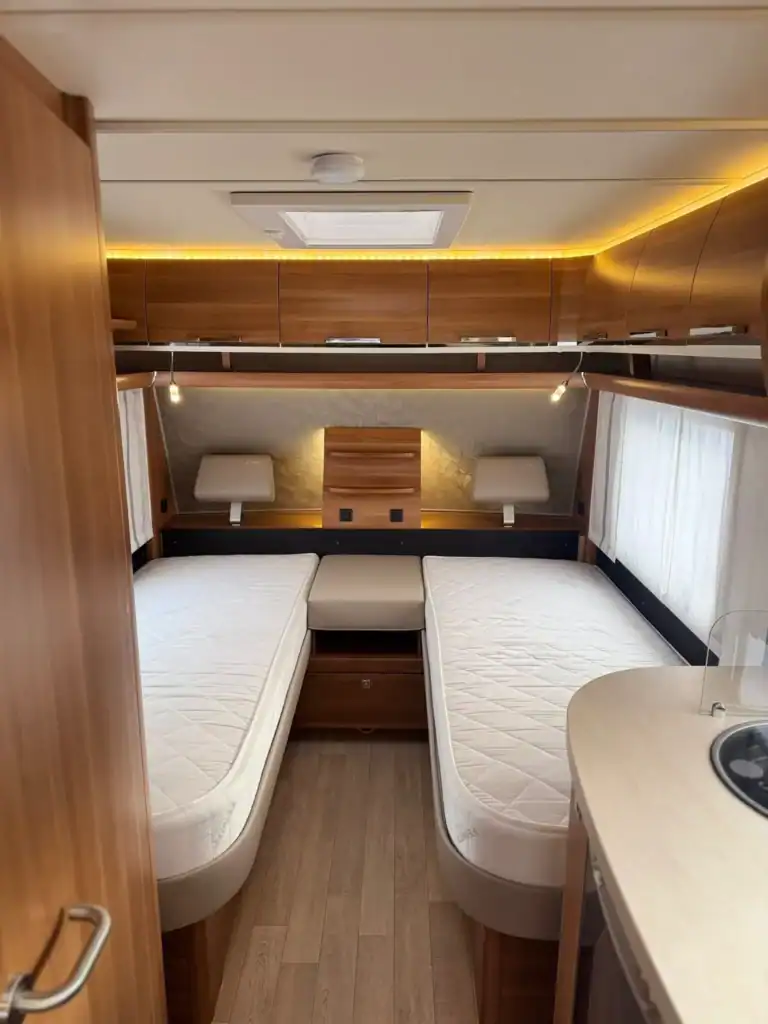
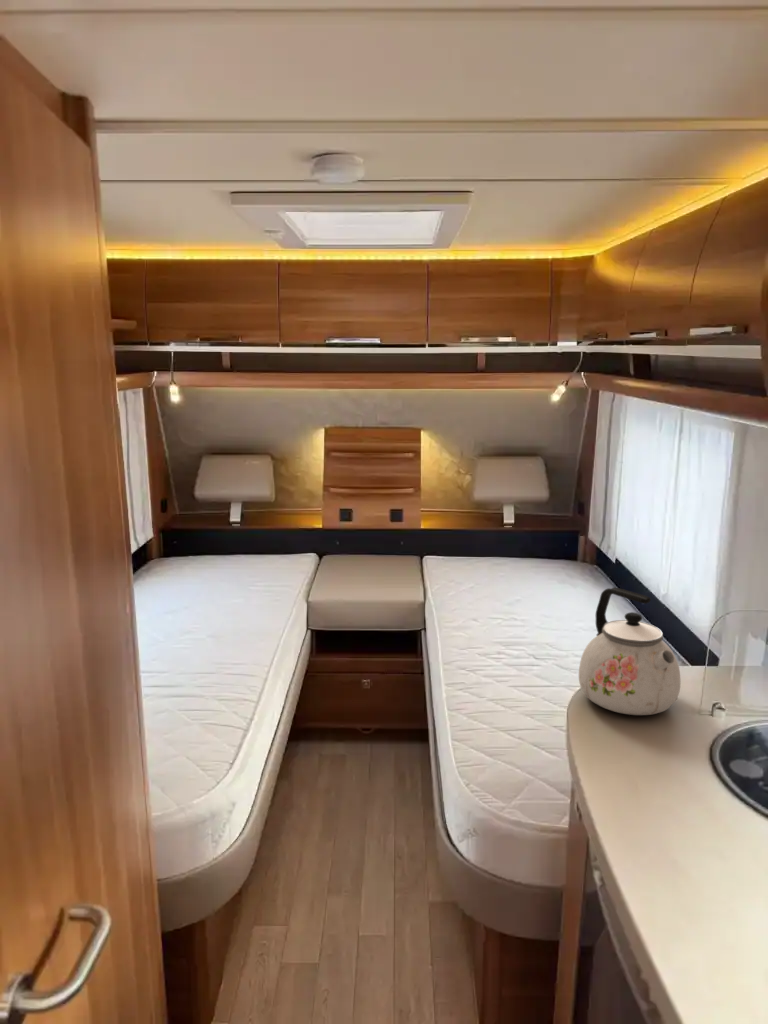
+ kettle (631, 647)
